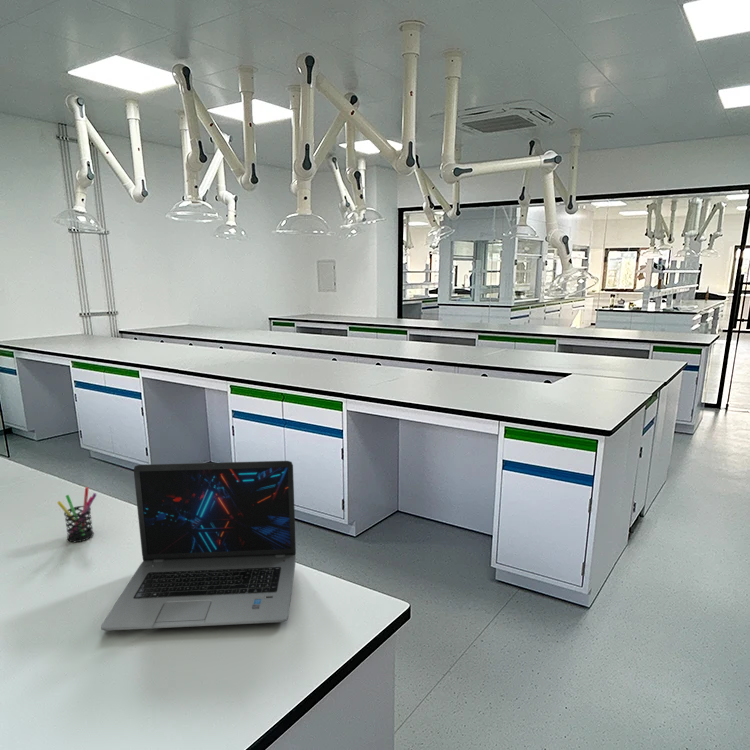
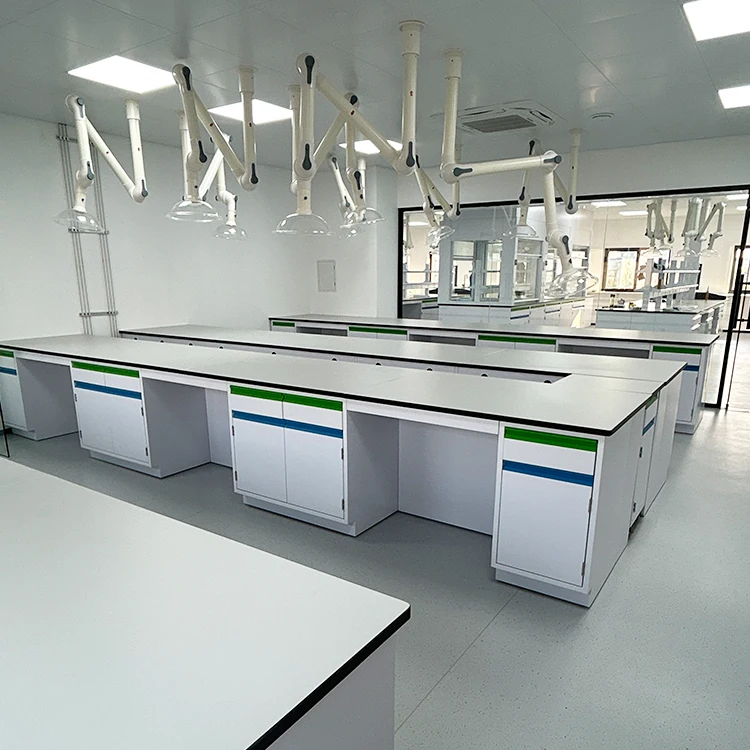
- pen holder (77, 513)
- laptop (205, 540)
